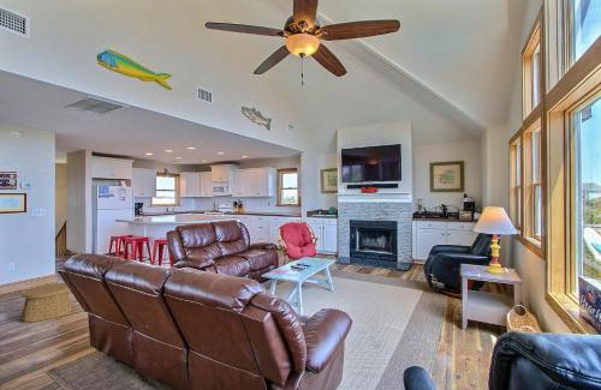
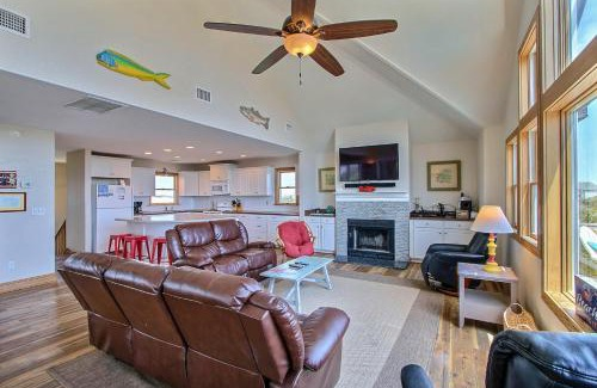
- basket (47, 301)
